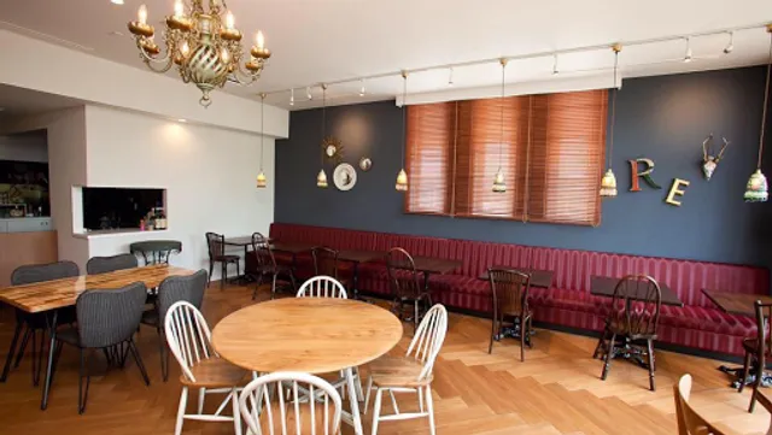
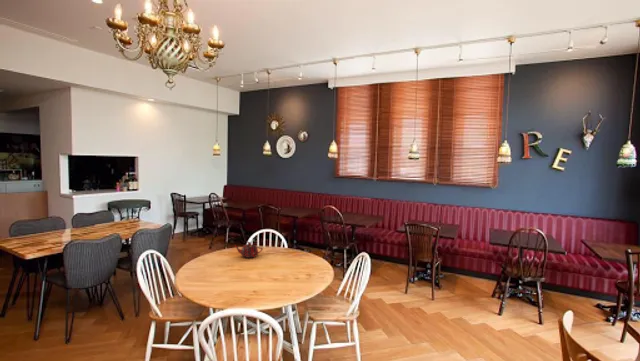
+ teapot (248, 249)
